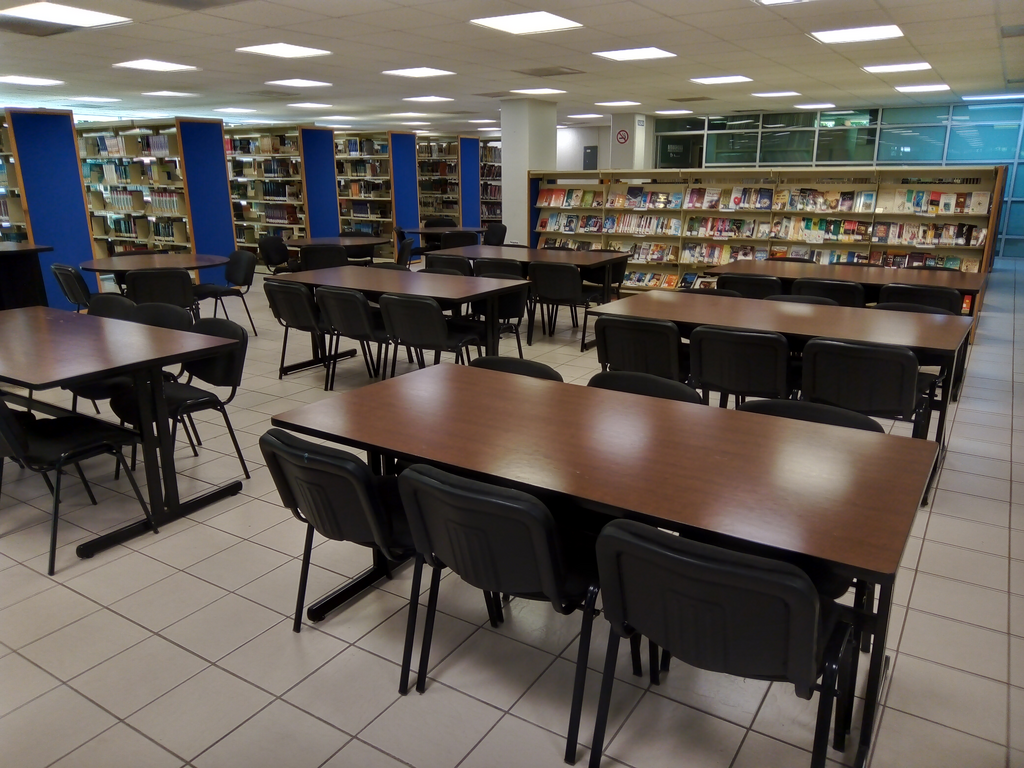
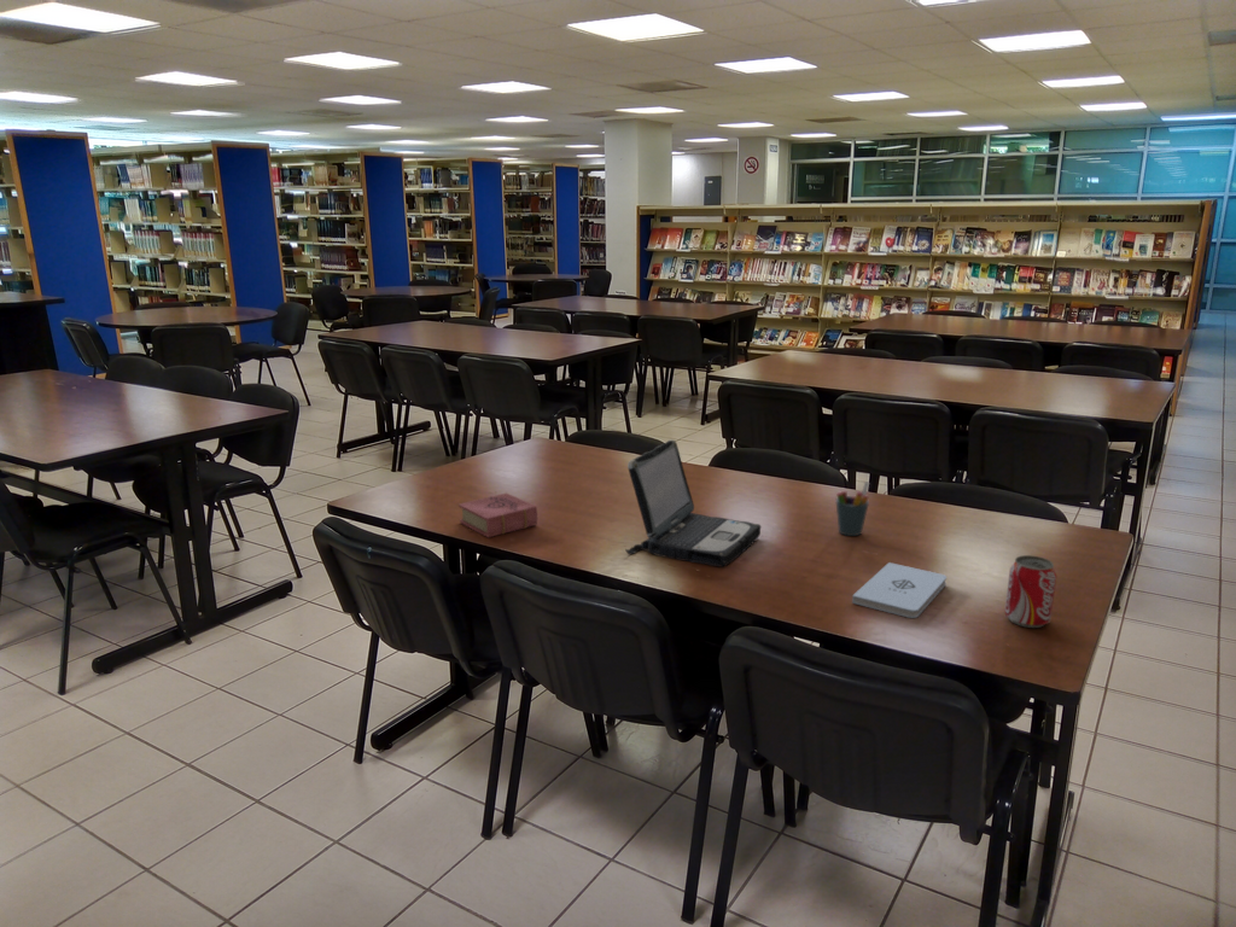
+ notepad (900, 589)
+ book (499, 514)
+ beverage can (1030, 590)
+ pen holder (851, 508)
+ laptop (692, 500)
